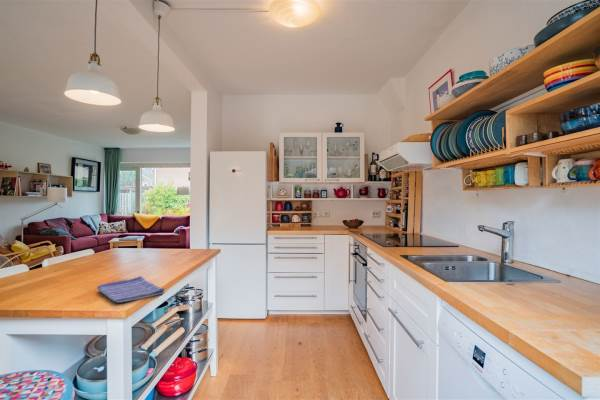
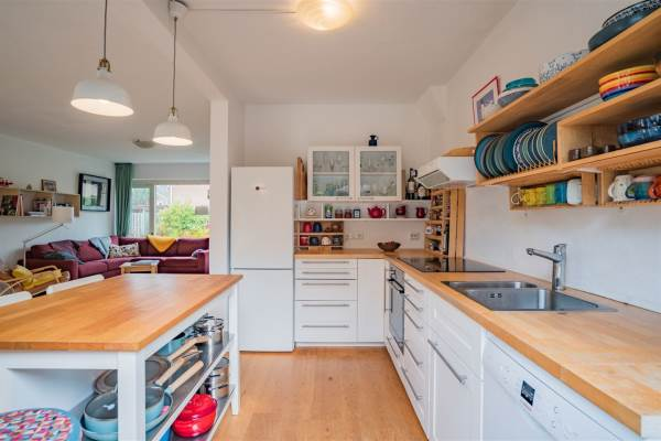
- dish towel (130, 288)
